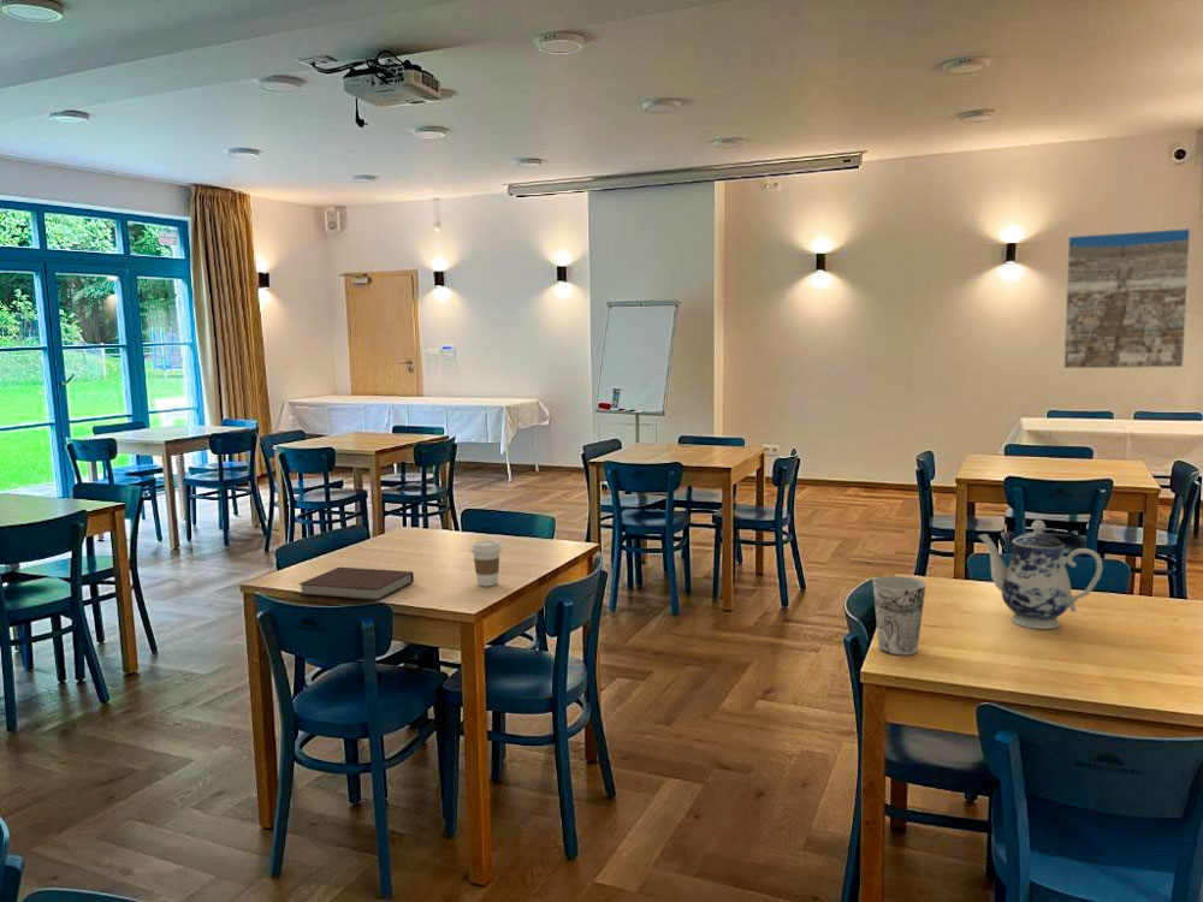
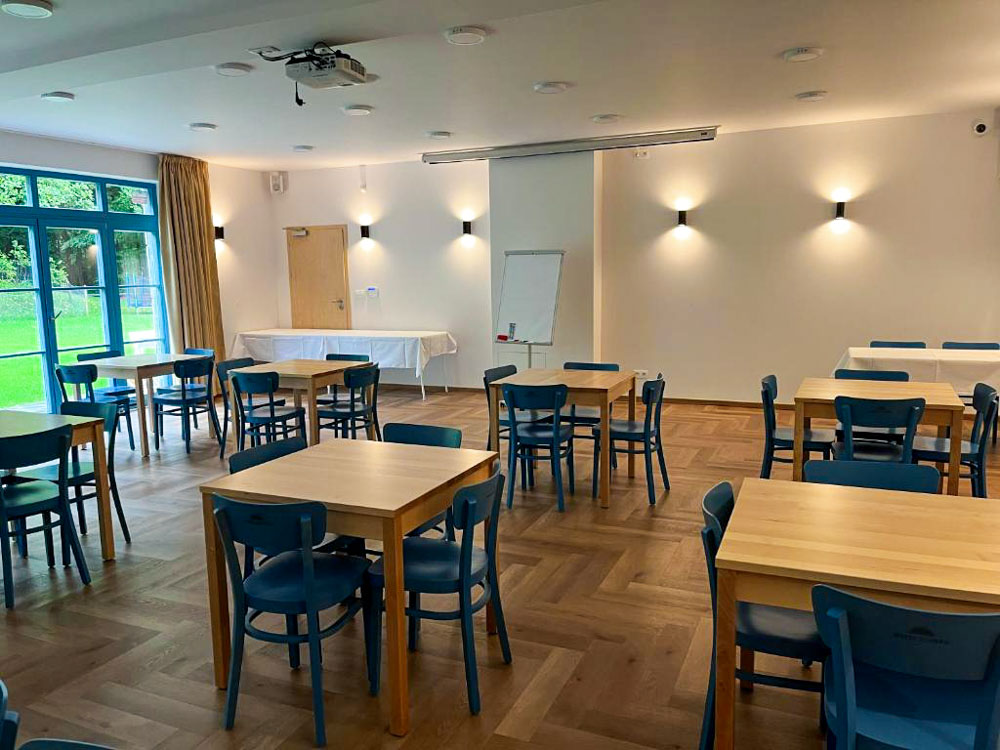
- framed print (1124, 301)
- teapot (1036, 571)
- cup (897, 616)
- notebook (357, 582)
- coffee cup (486, 563)
